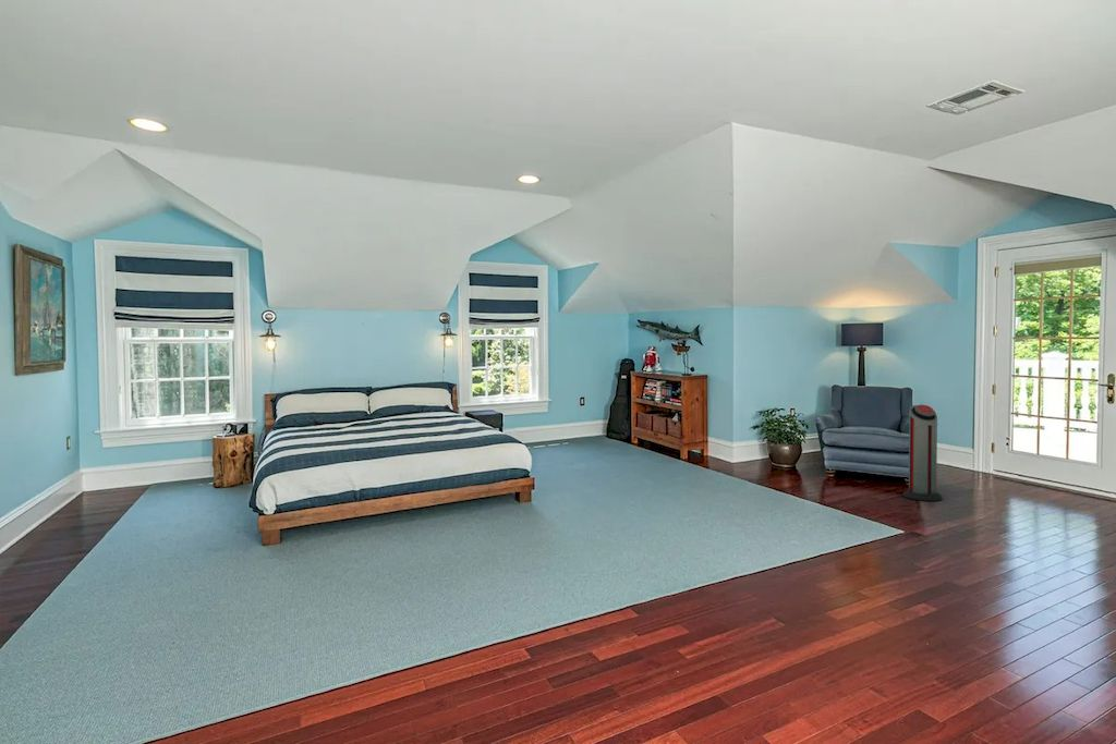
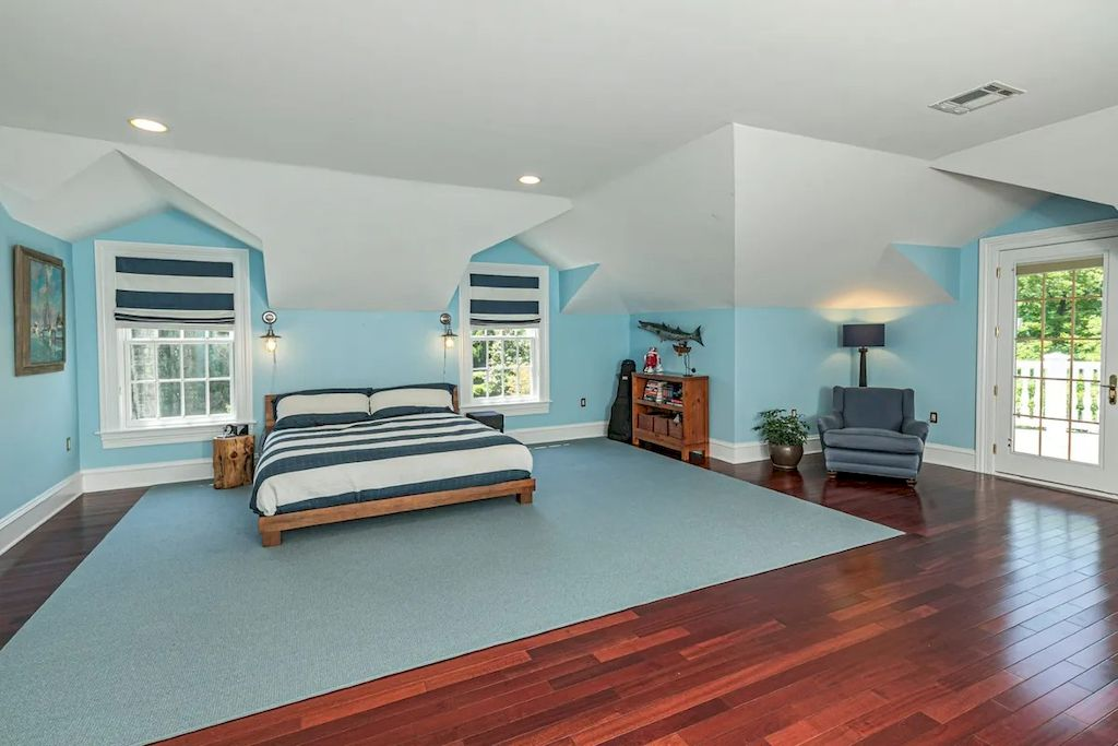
- air purifier (922, 451)
